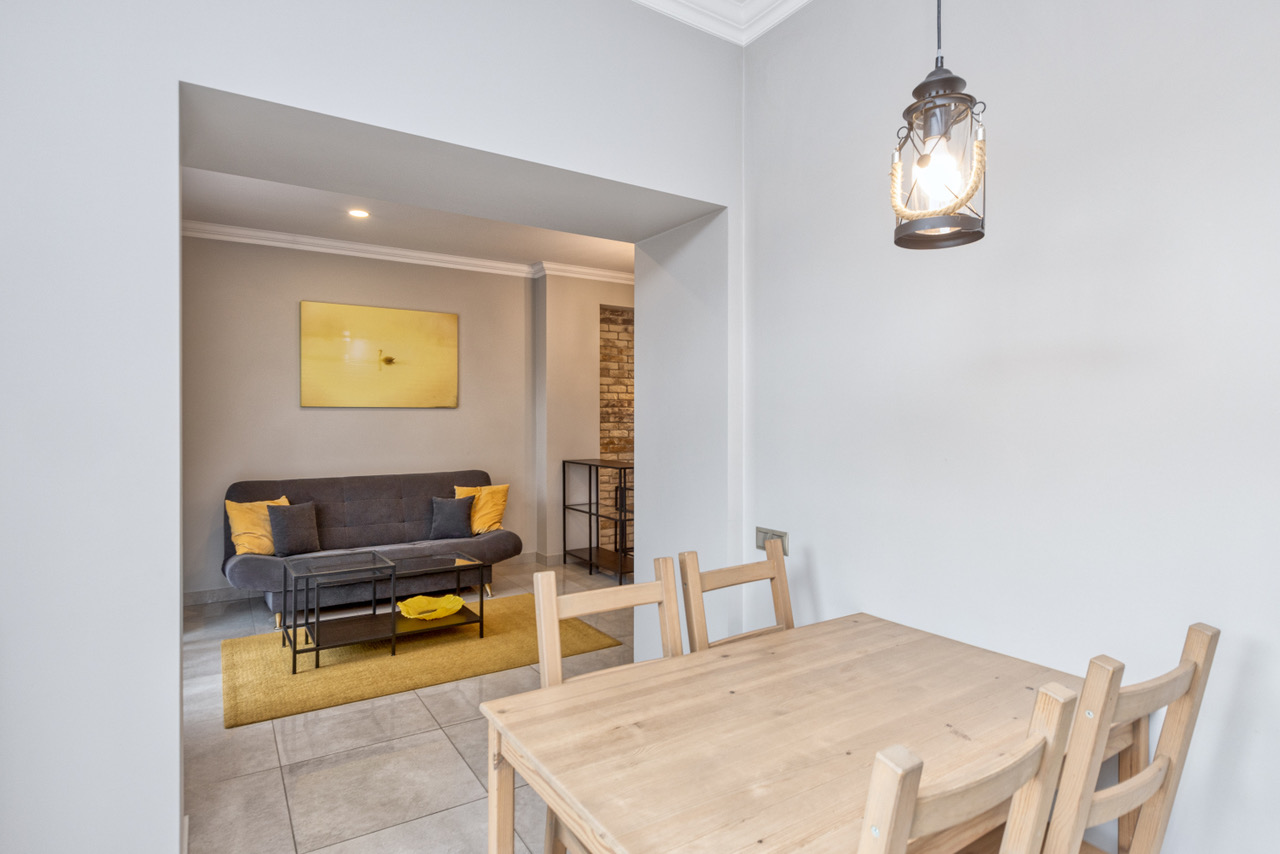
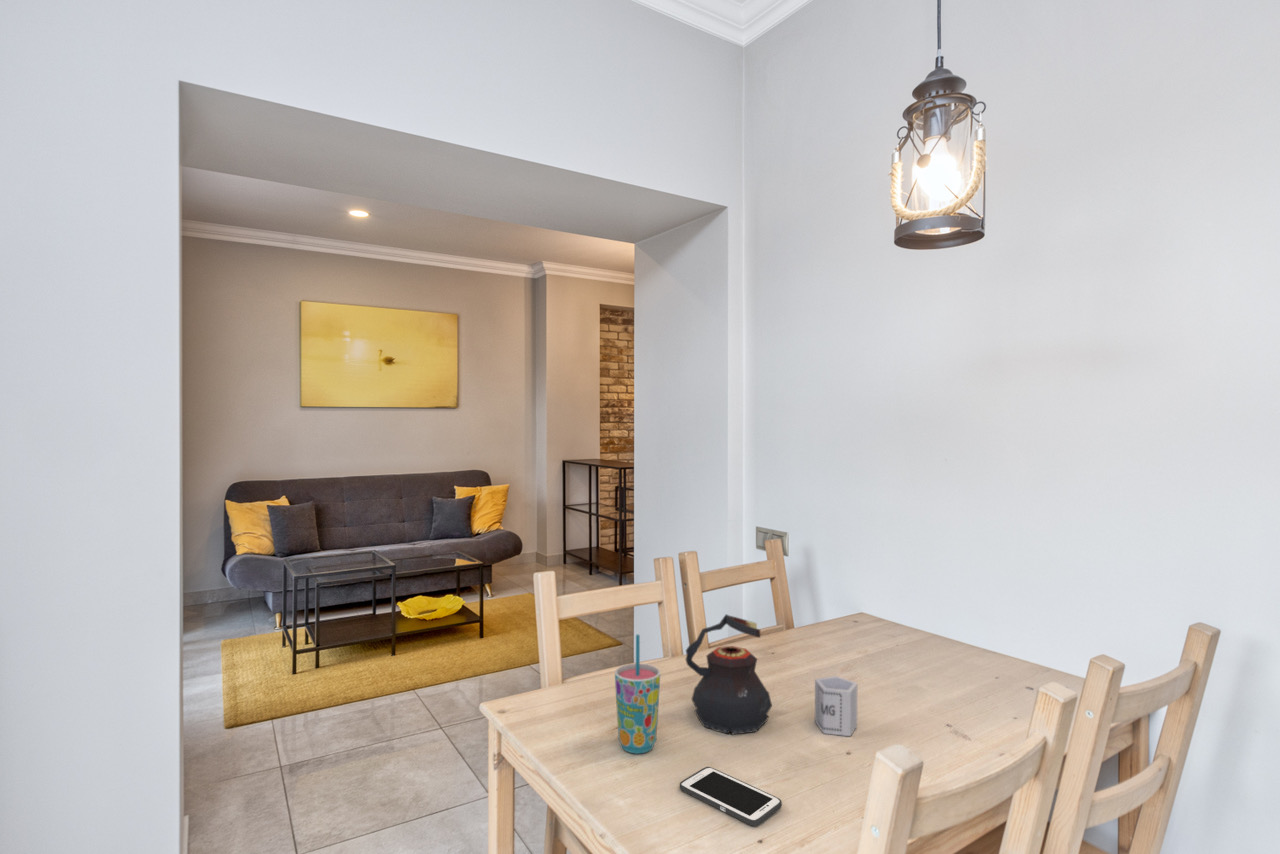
+ teapot (728, 667)
+ cup (637, 690)
+ cell phone (729, 794)
+ cup (838, 704)
